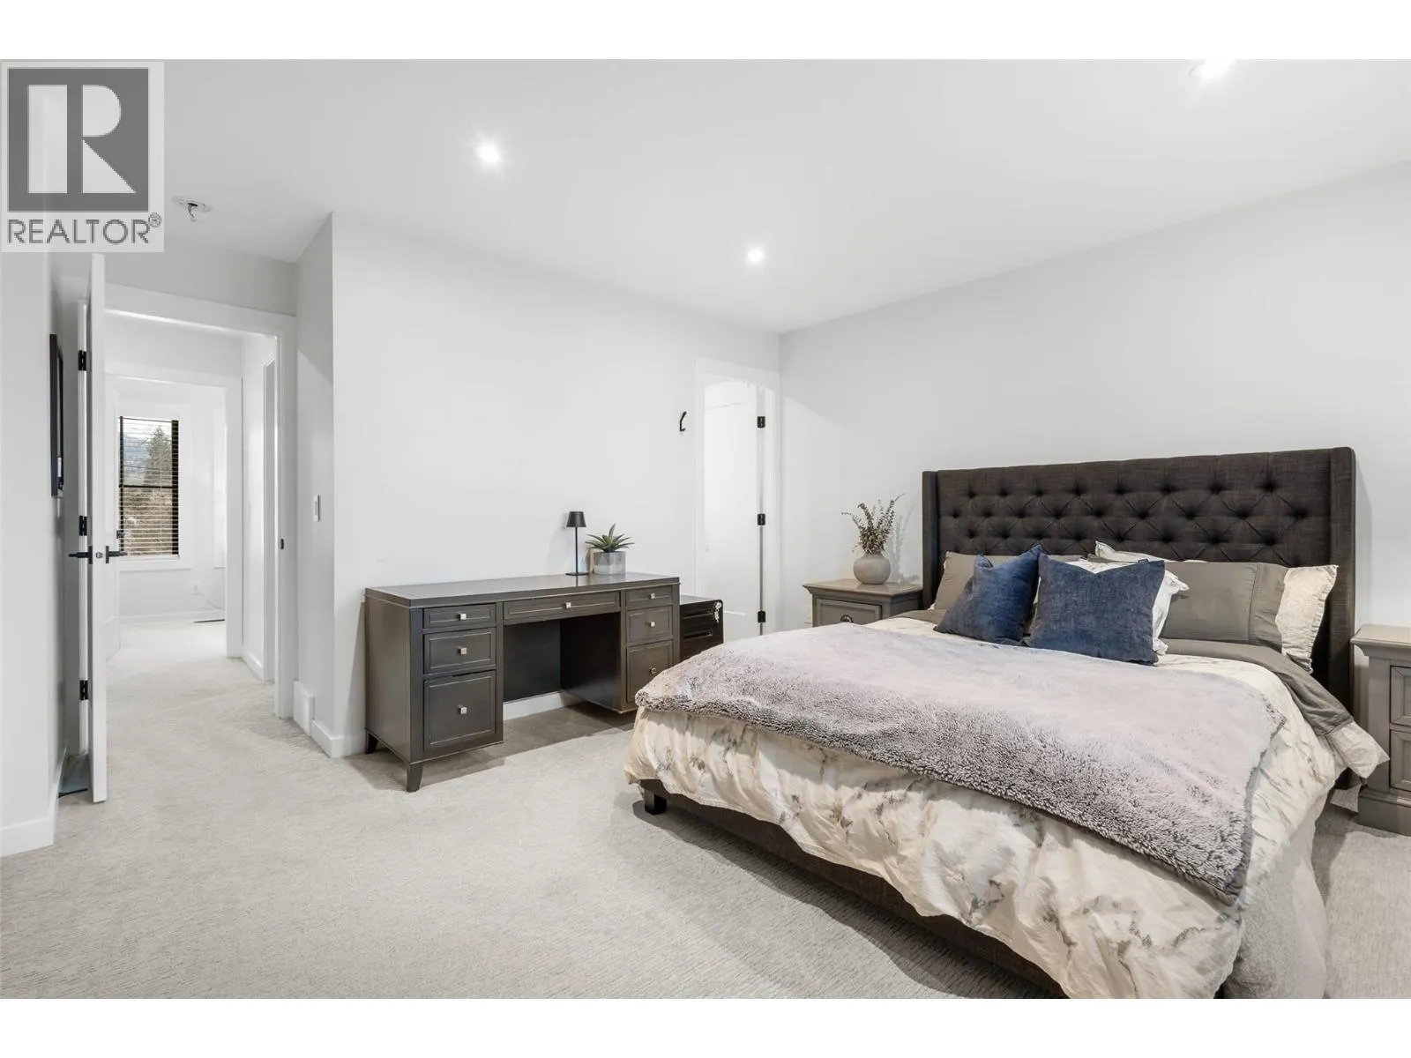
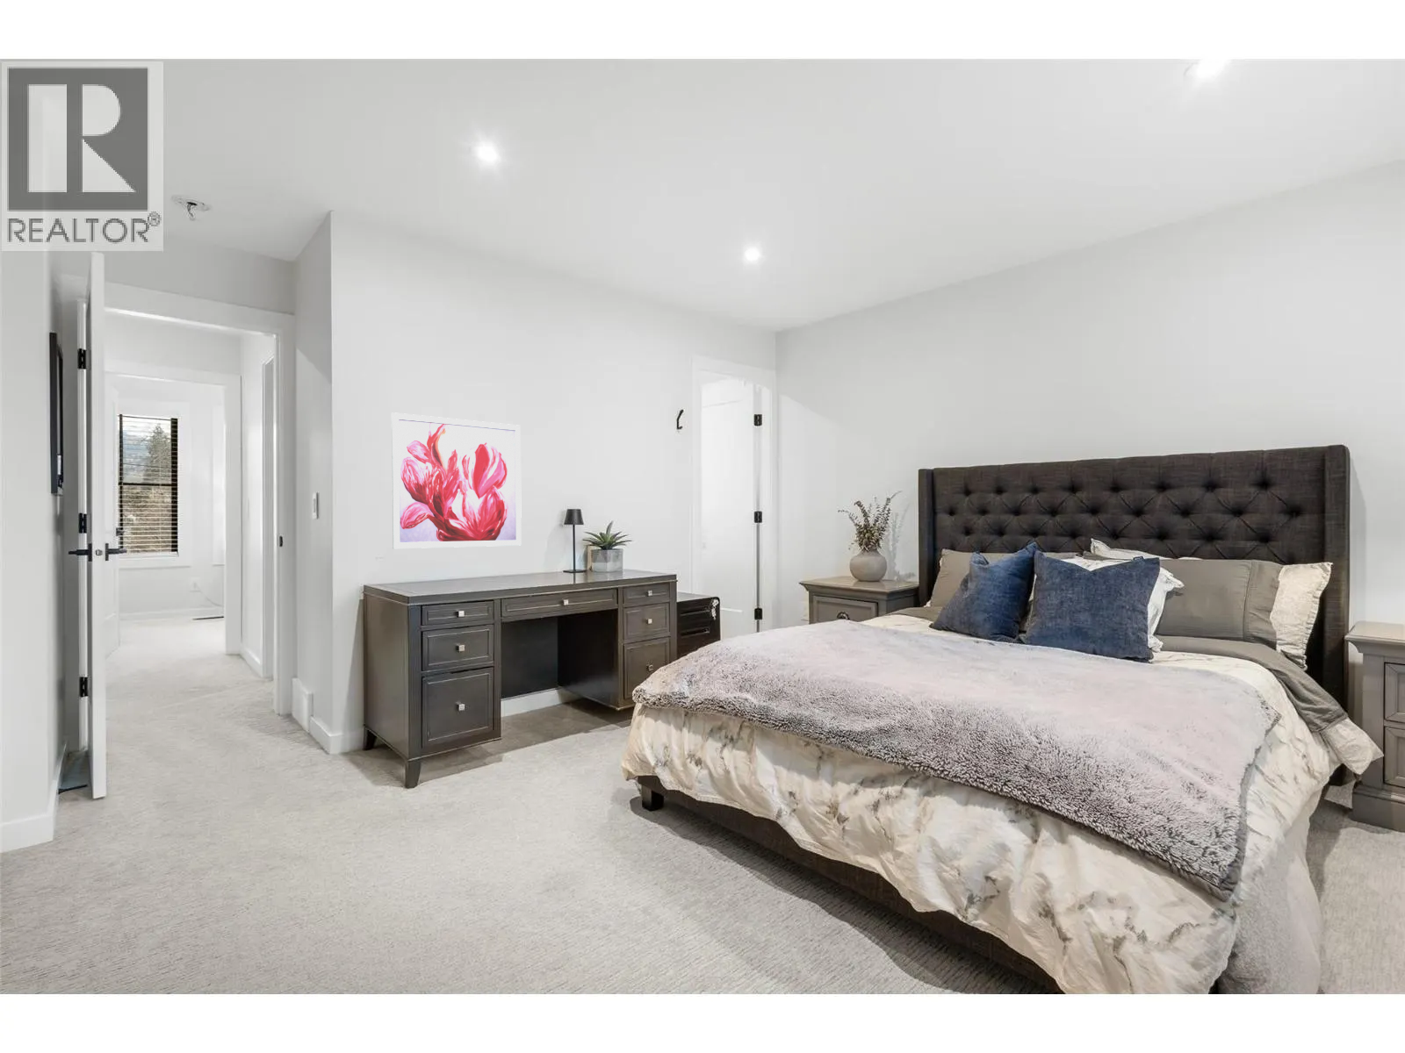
+ wall art (460, 482)
